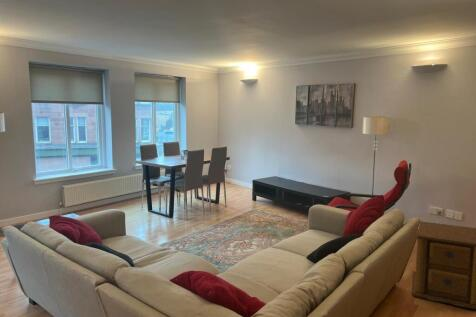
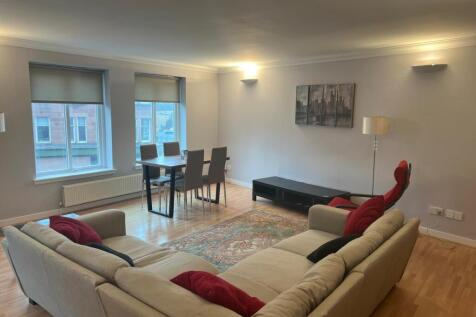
- side table (446, 261)
